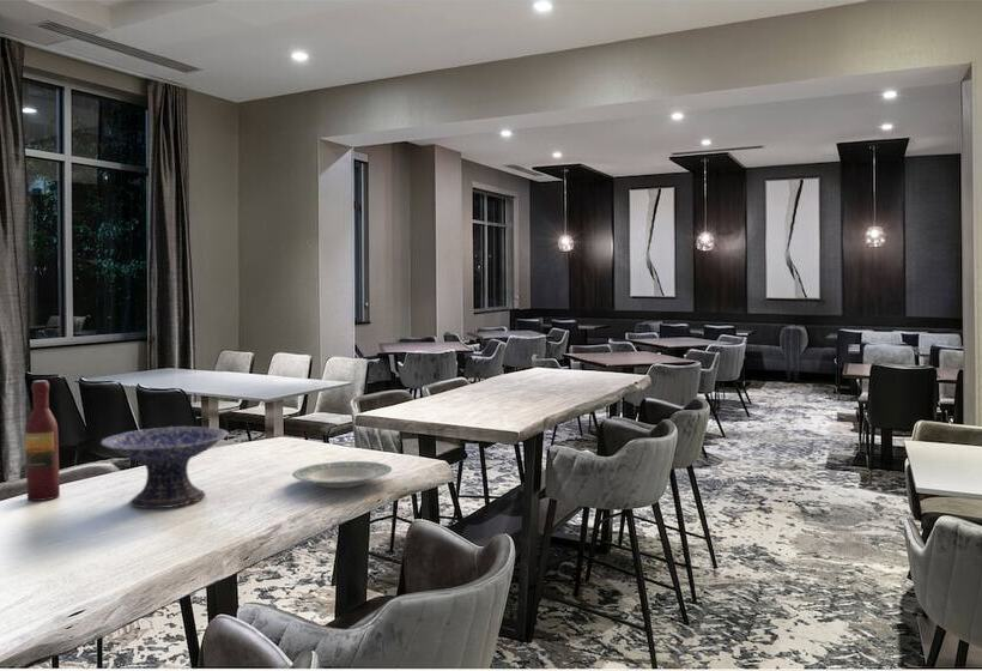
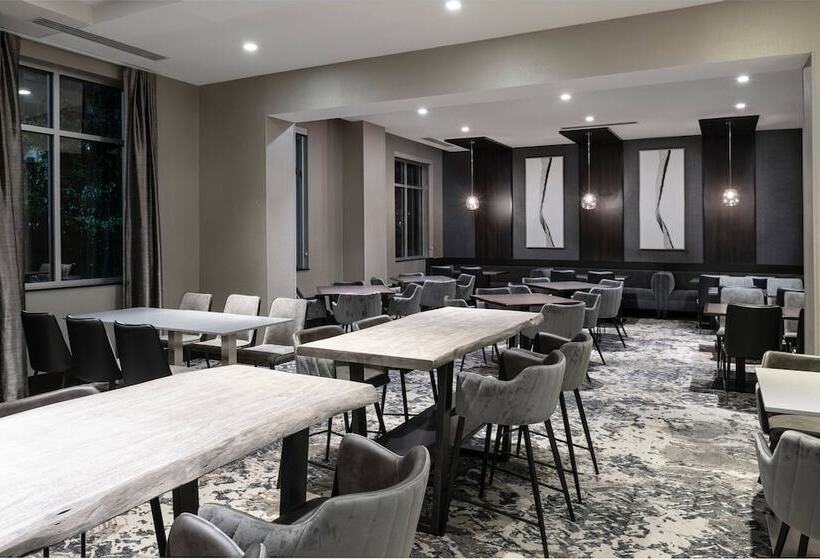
- plate (343, 477)
- wine bottle (42, 439)
- decorative bowl (166, 467)
